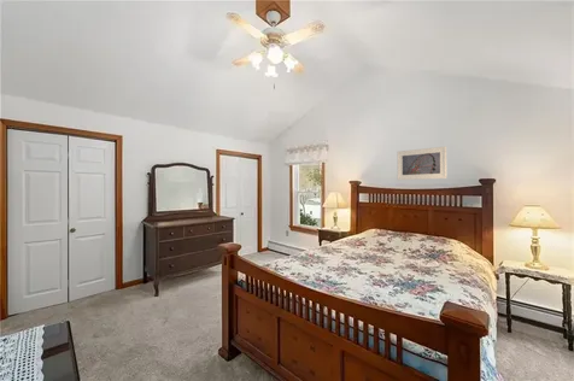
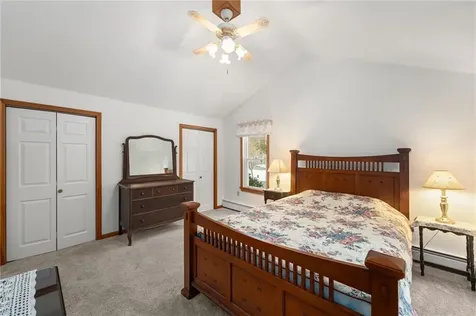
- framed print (420, 164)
